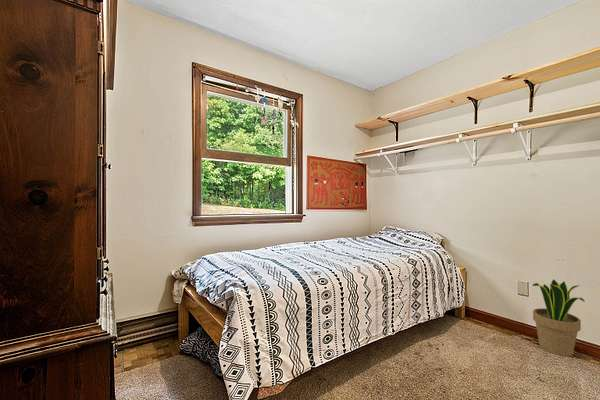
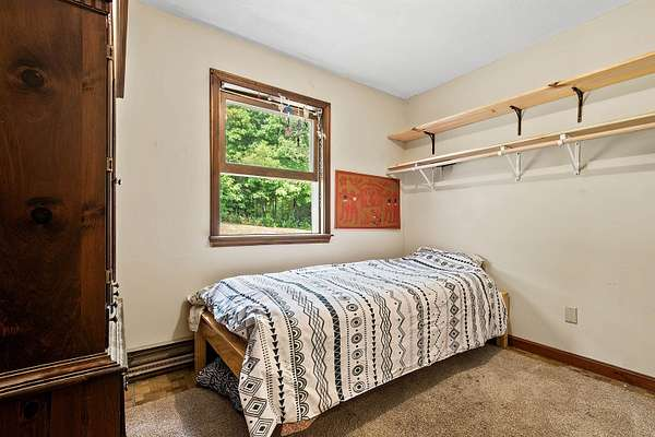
- potted plant (558, 315)
